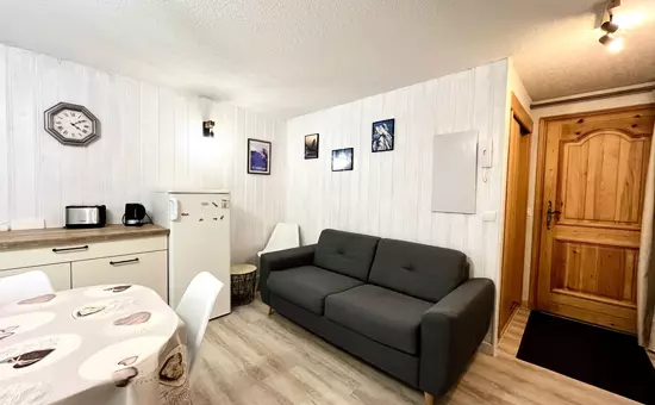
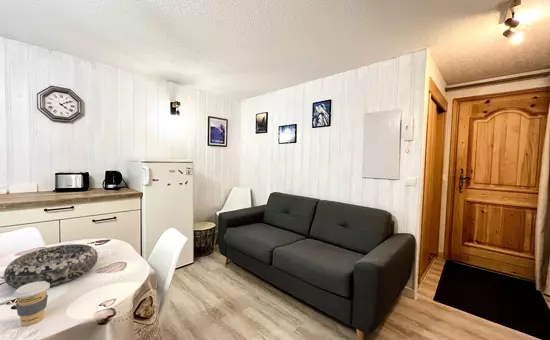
+ coffee cup (32, 303)
+ decorative bowl (55, 264)
